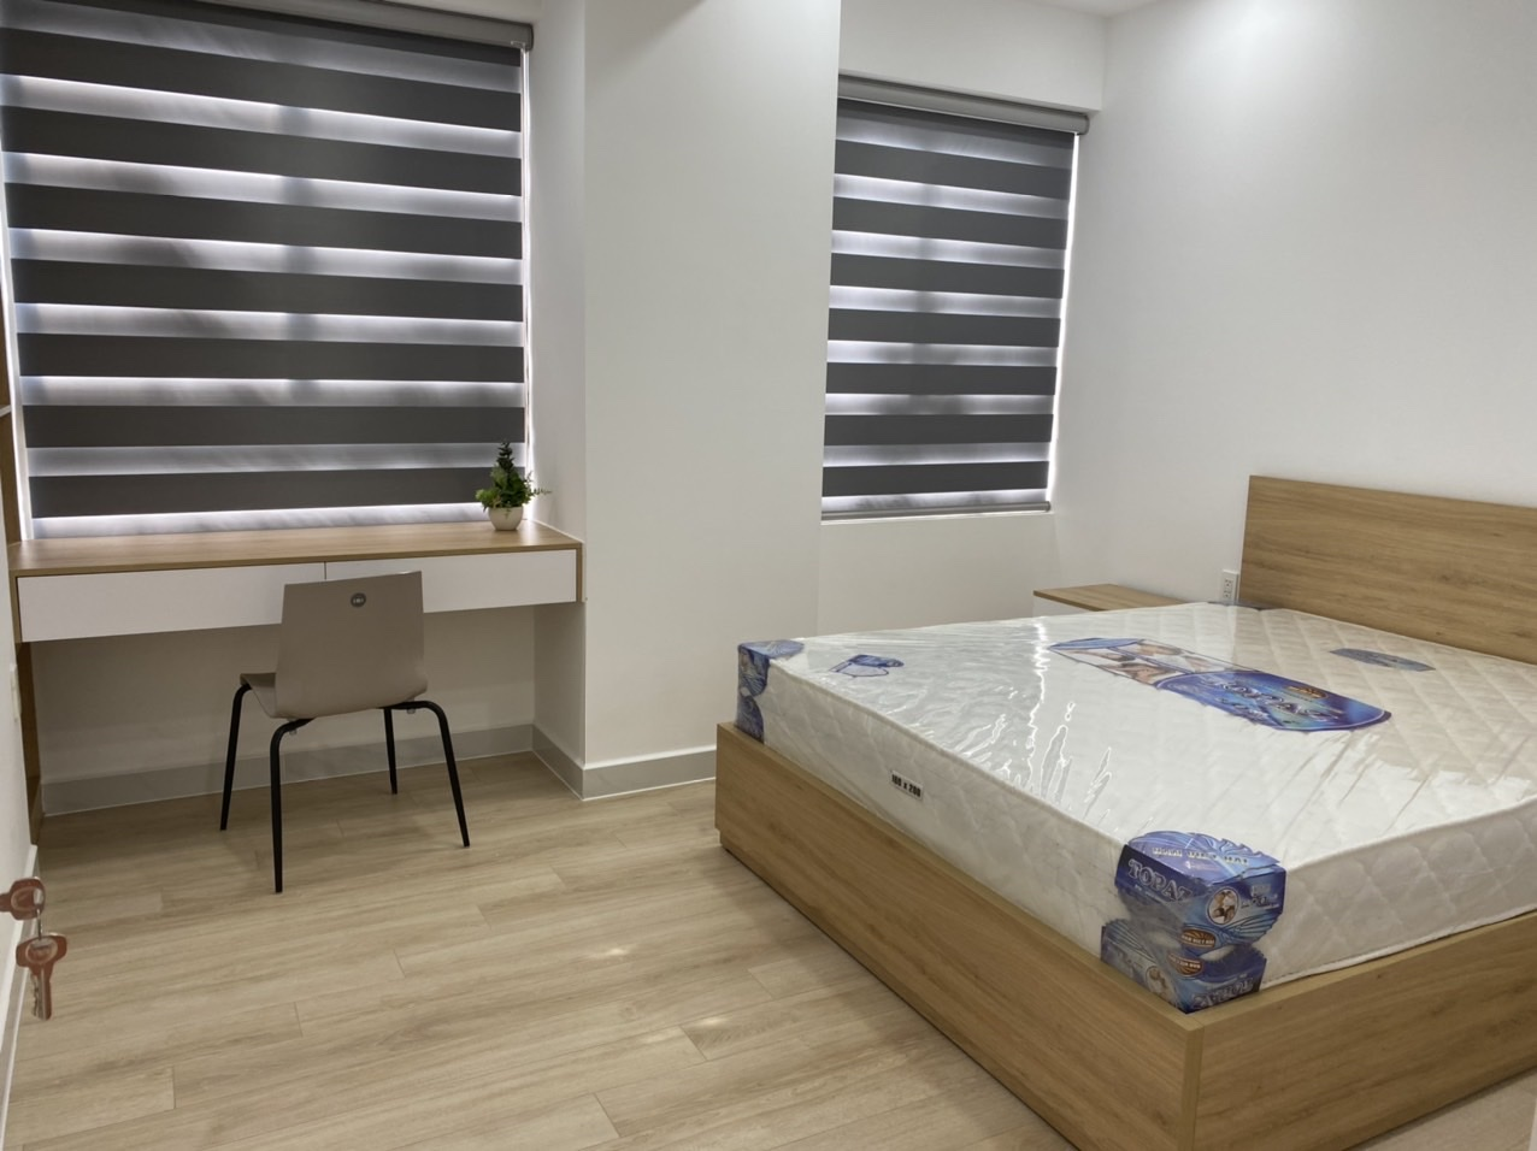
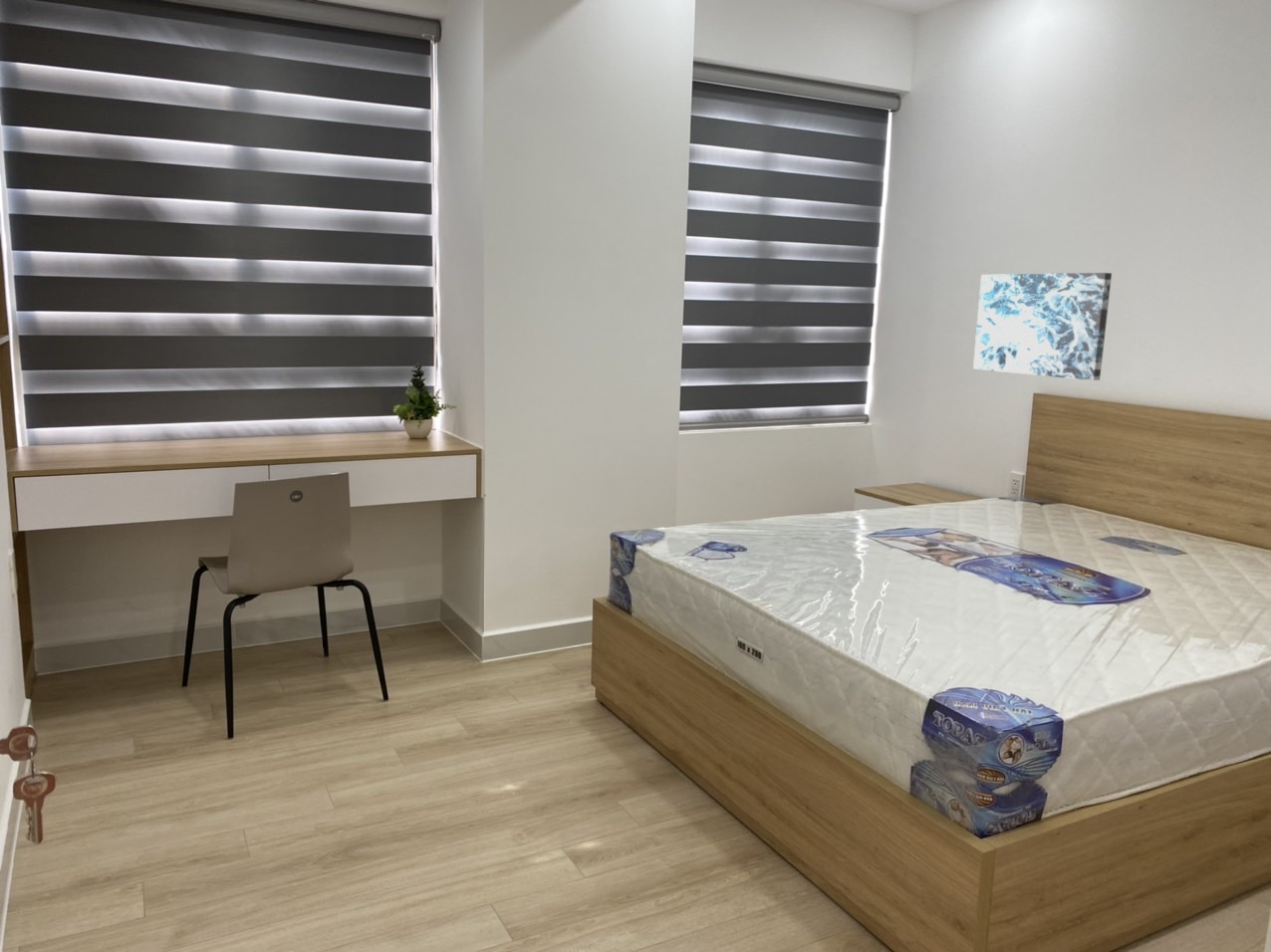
+ wall art (1037, 324)
